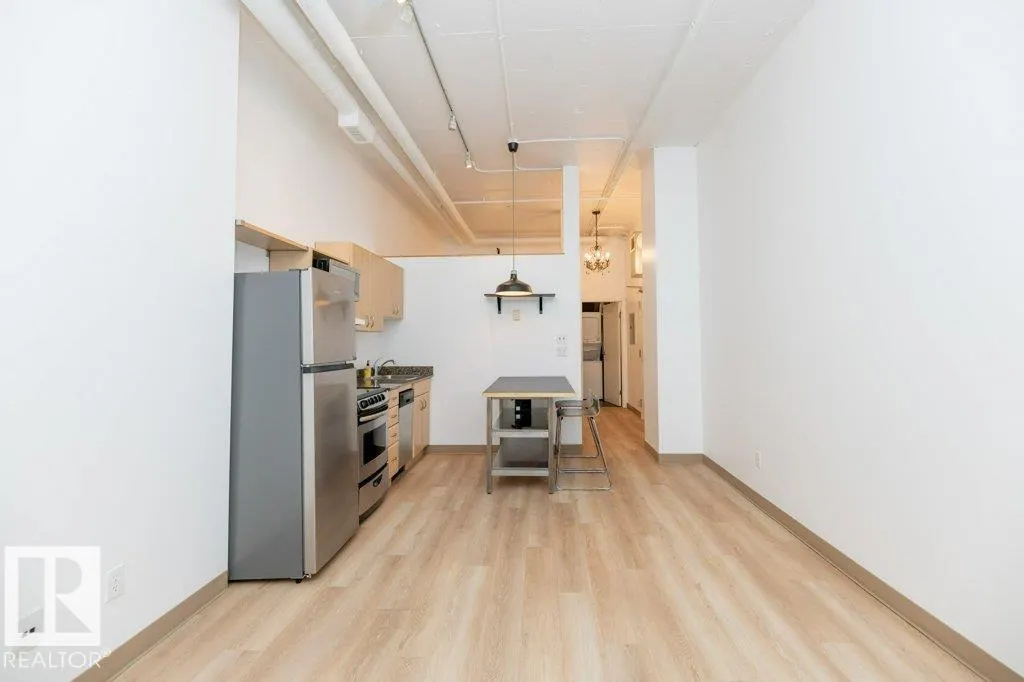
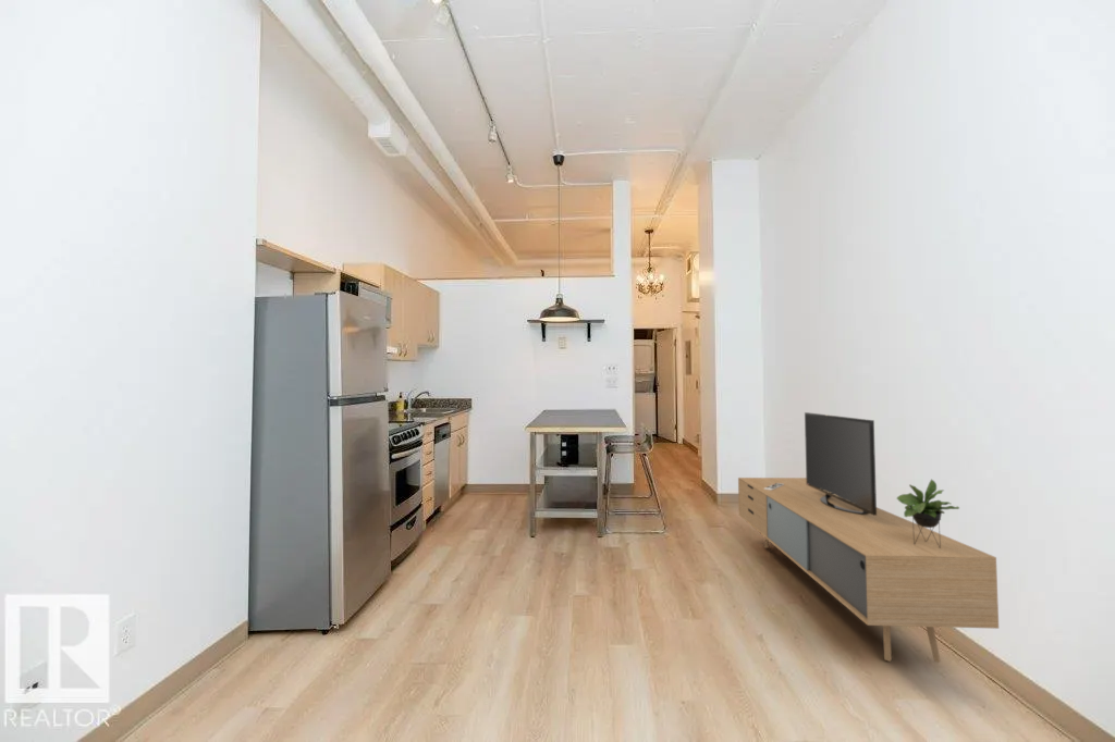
+ media console (830, 503)
